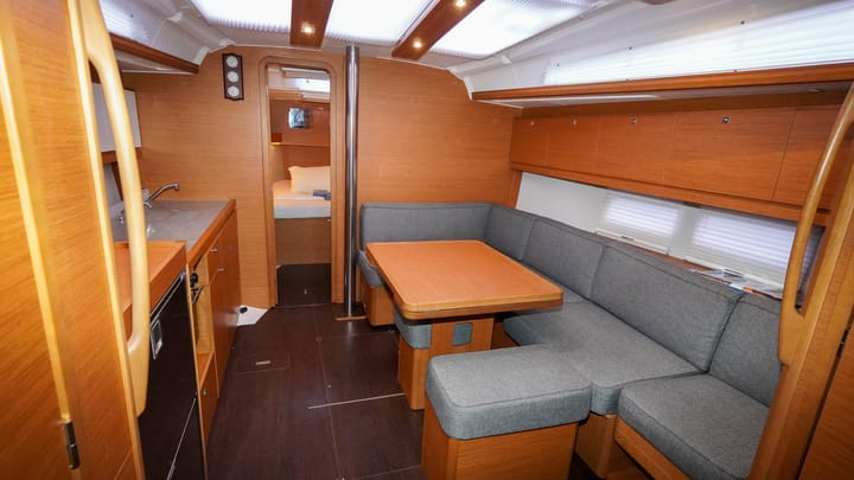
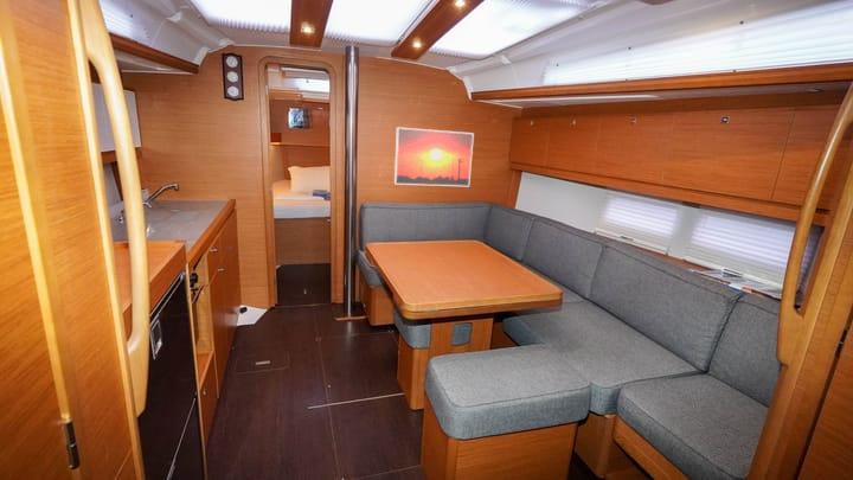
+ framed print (434, 158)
